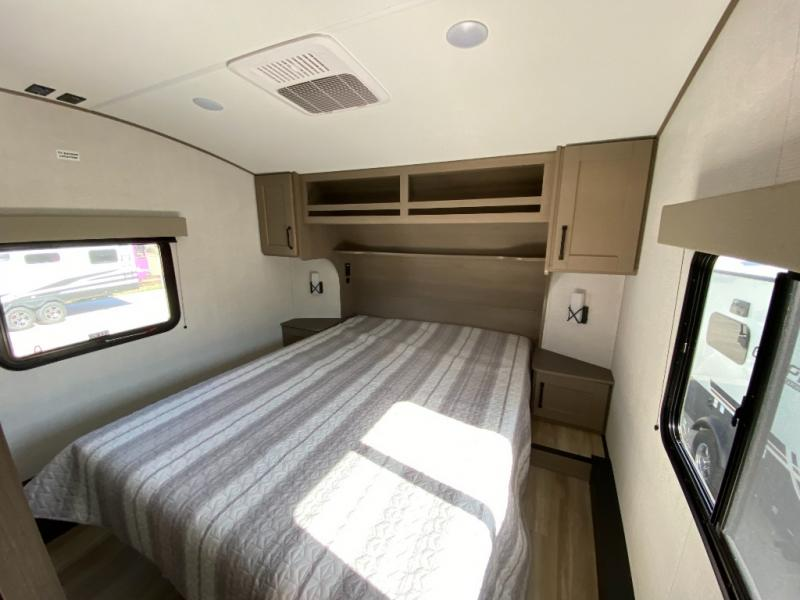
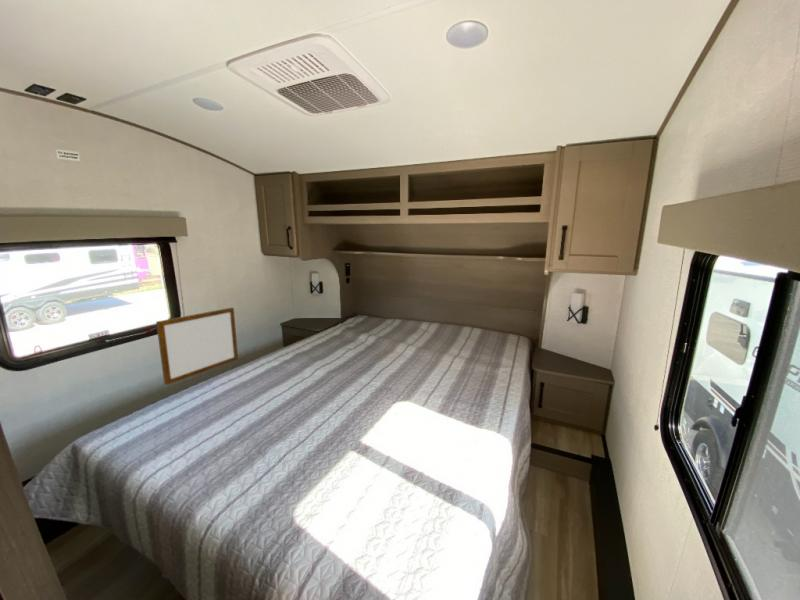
+ writing board (201, 342)
